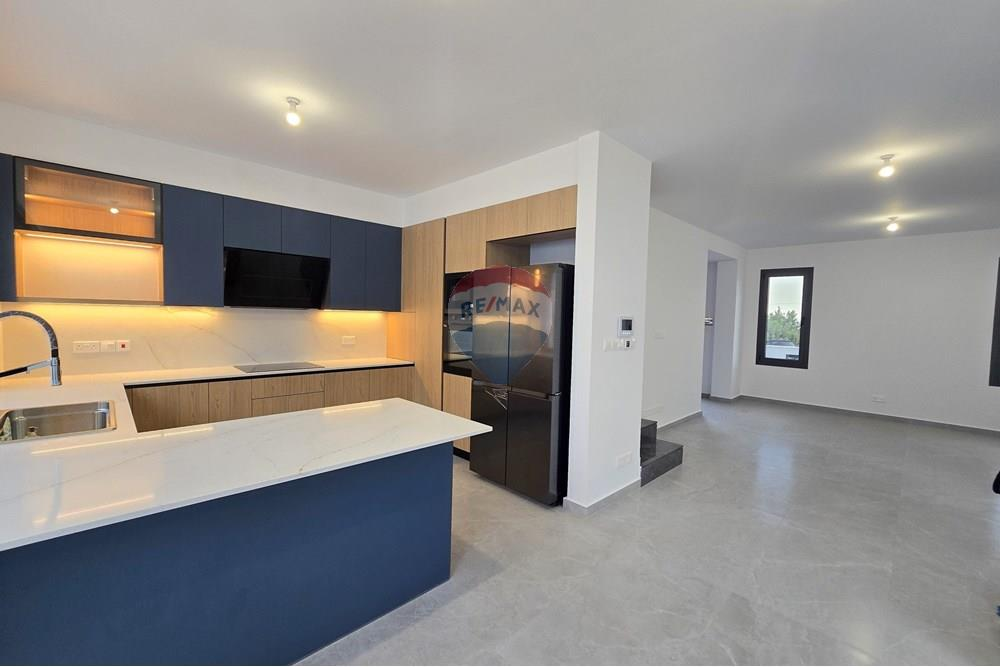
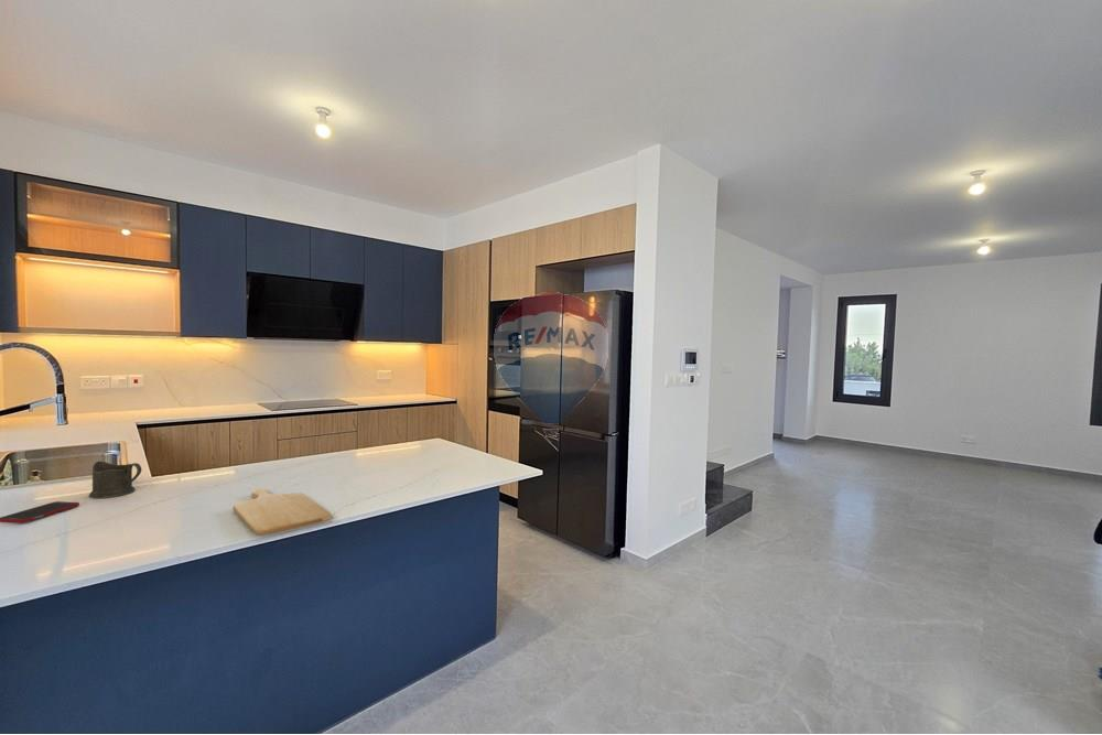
+ cell phone (40, 511)
+ cup (117, 477)
+ chopping board (276, 506)
